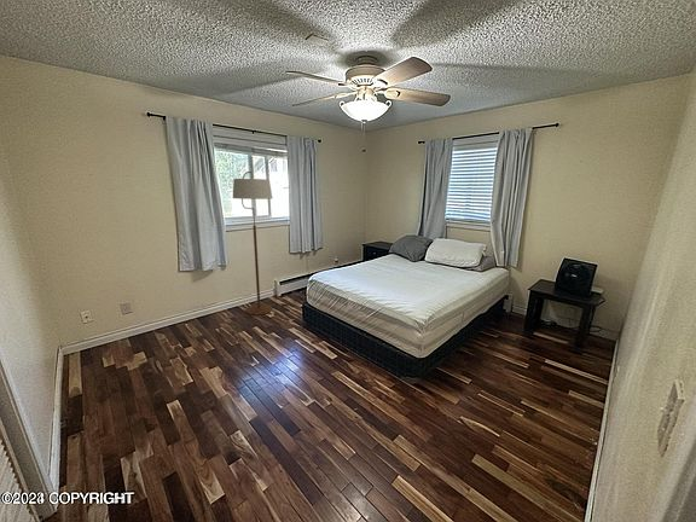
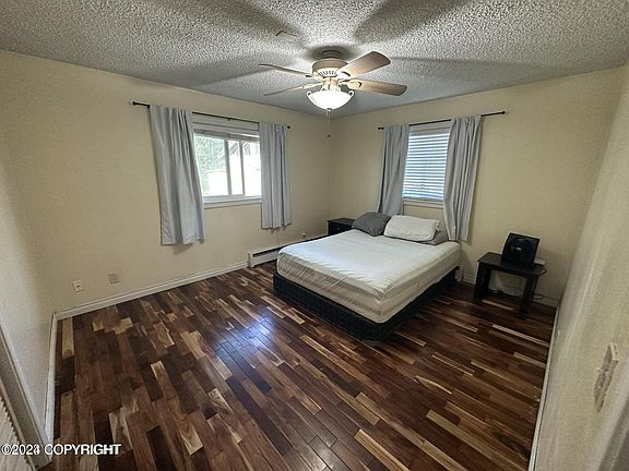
- floor lamp (254, 244)
